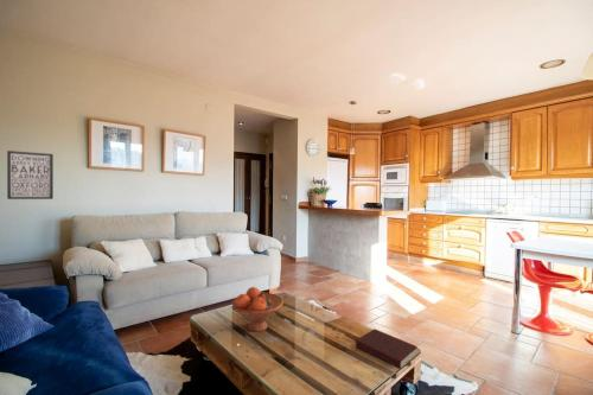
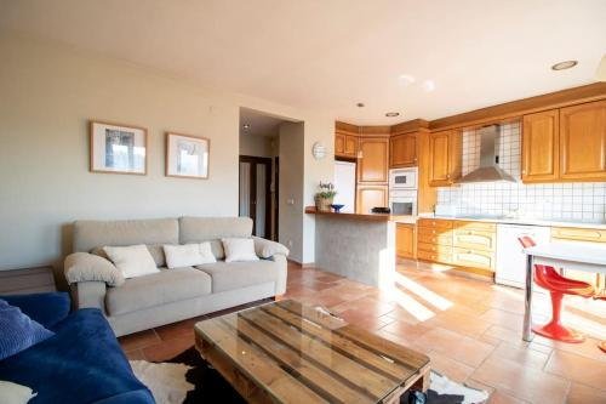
- book (385, 346)
- wall art (31, 176)
- fruit bowl (257, 308)
